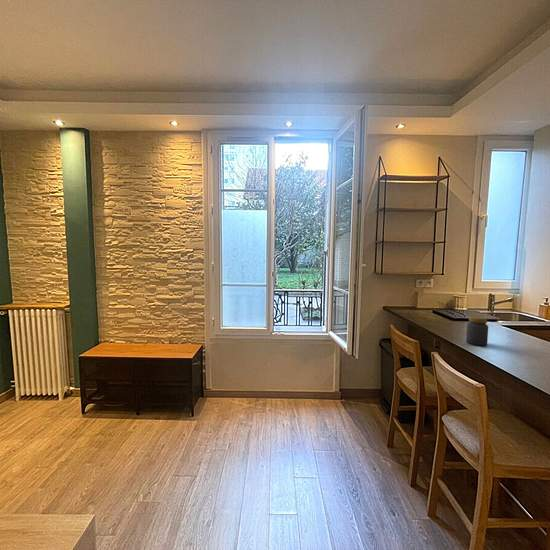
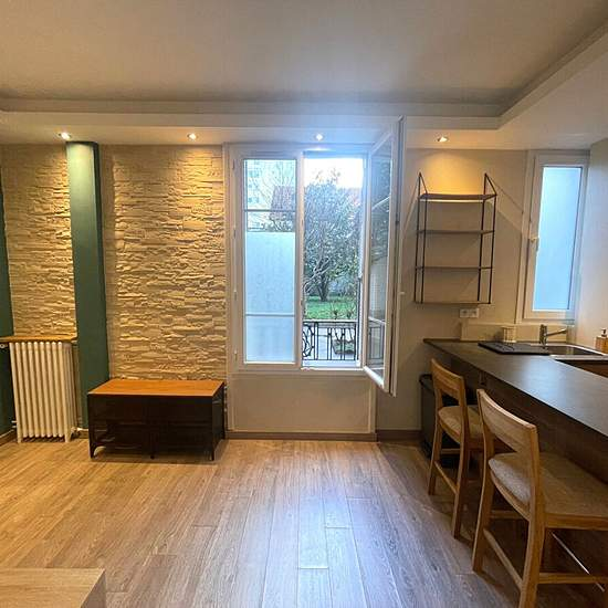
- jar (477, 330)
